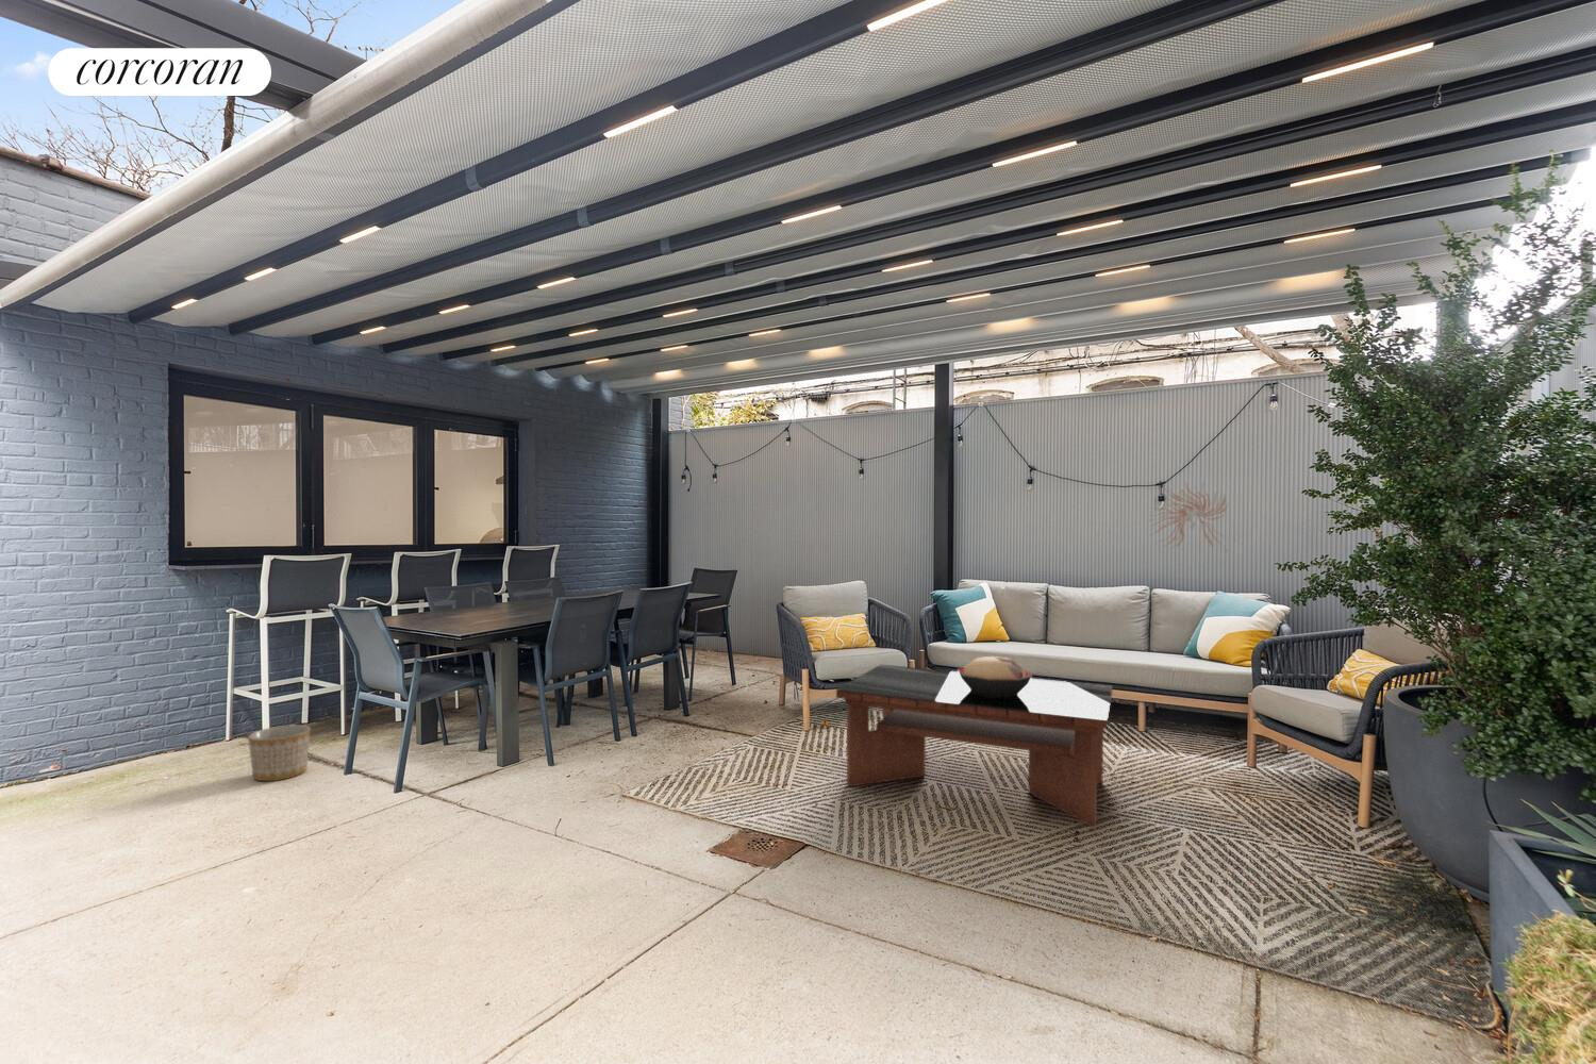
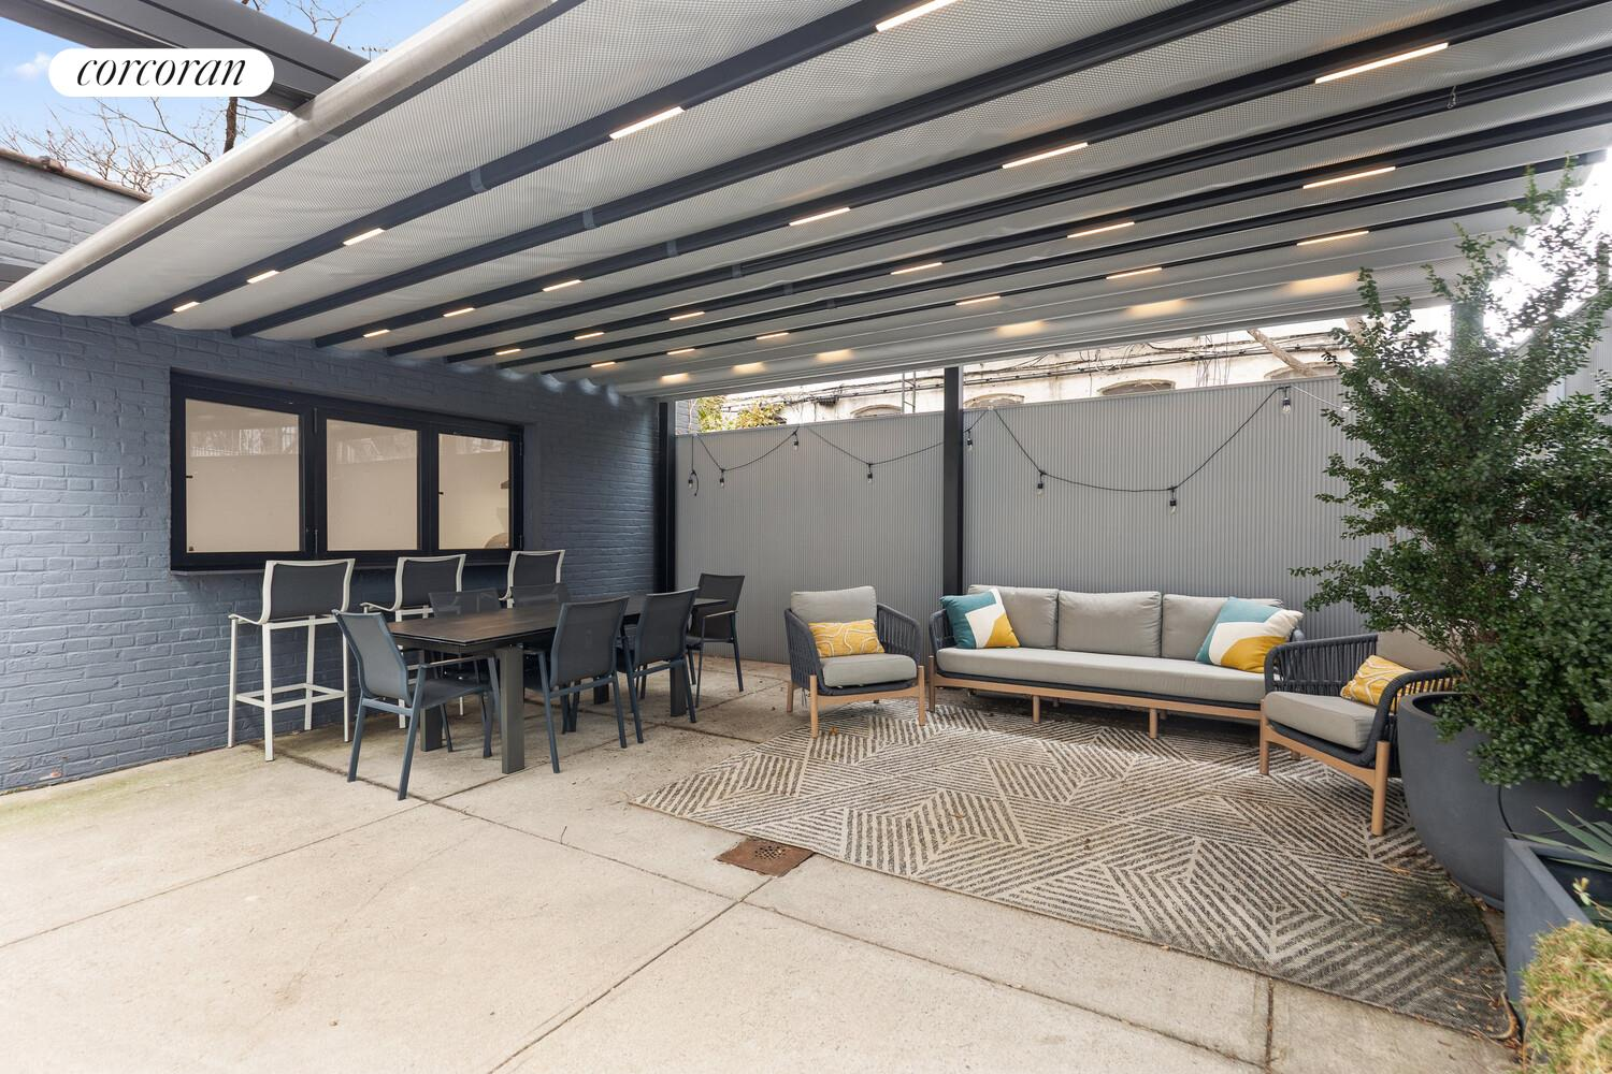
- decorative bowl (994, 673)
- planter (280, 753)
- coffee table (975, 735)
- wall sculpture (1188, 517)
